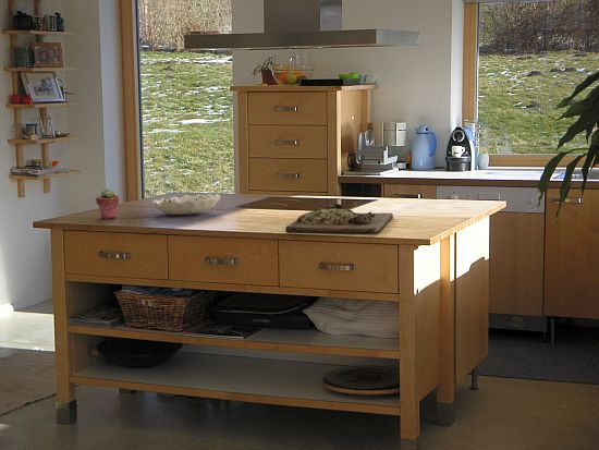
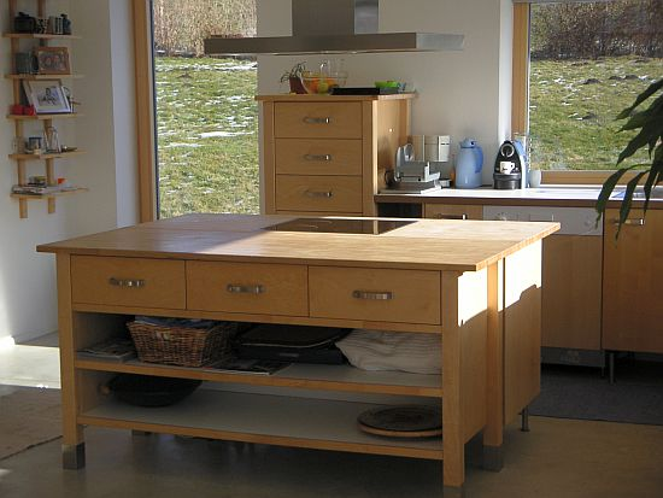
- decorative bowl (186, 204)
- cutting board (341, 216)
- potted succulent (108, 203)
